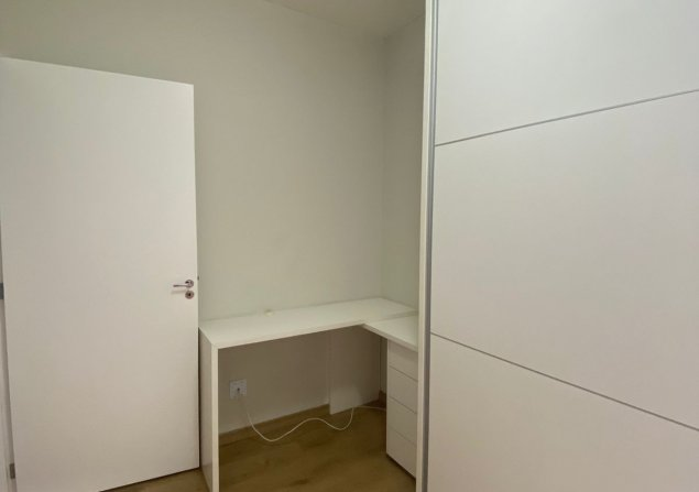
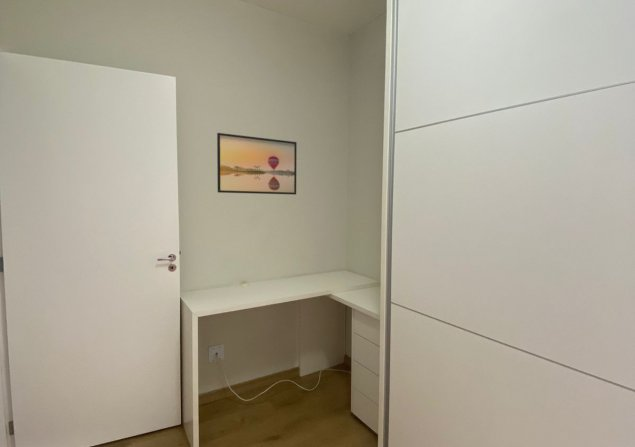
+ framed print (259, 165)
